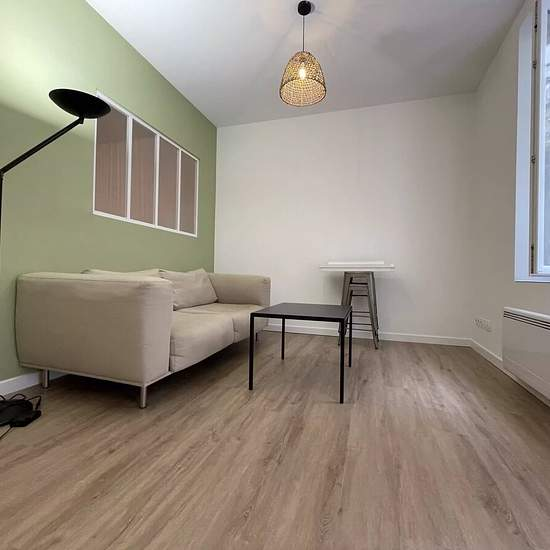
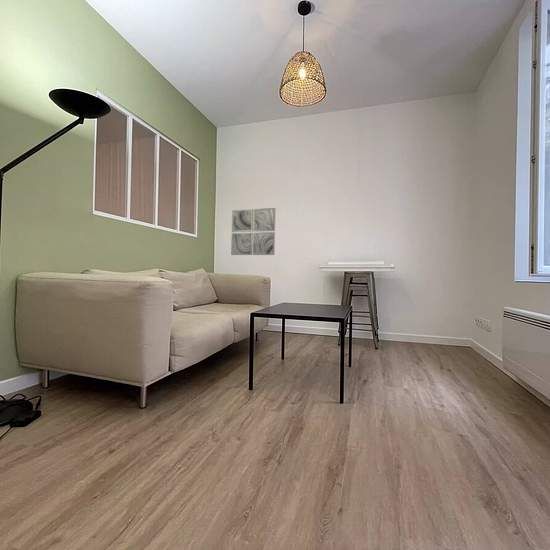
+ wall art (252, 231)
